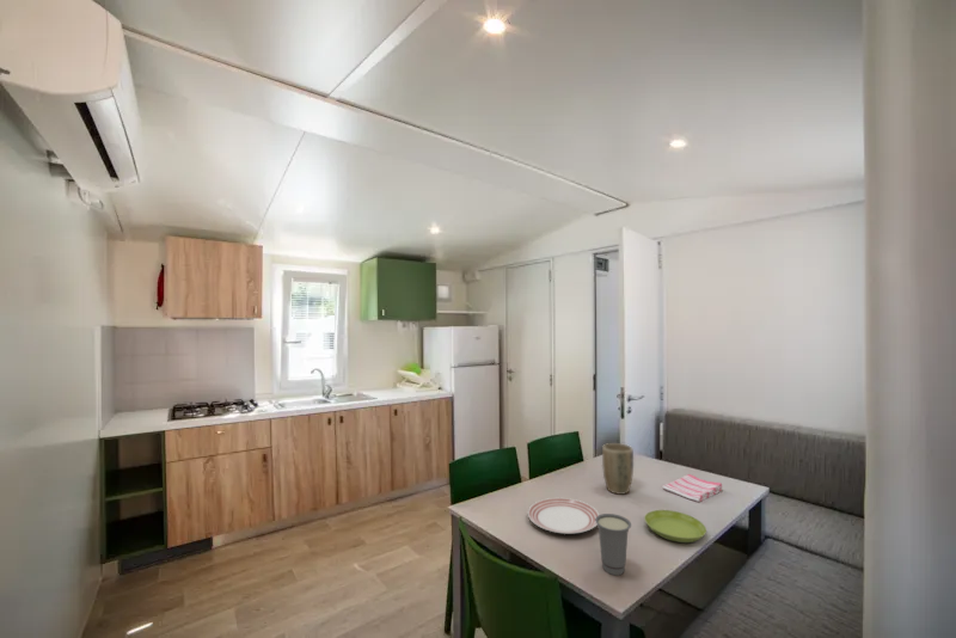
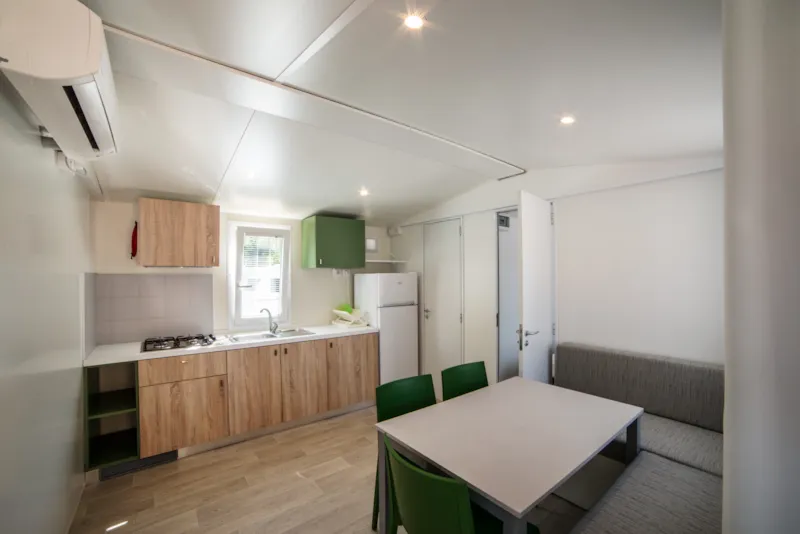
- plant pot (618, 468)
- cup (613, 545)
- saucer (674, 527)
- dinner plate (563, 516)
- dish towel (692, 486)
